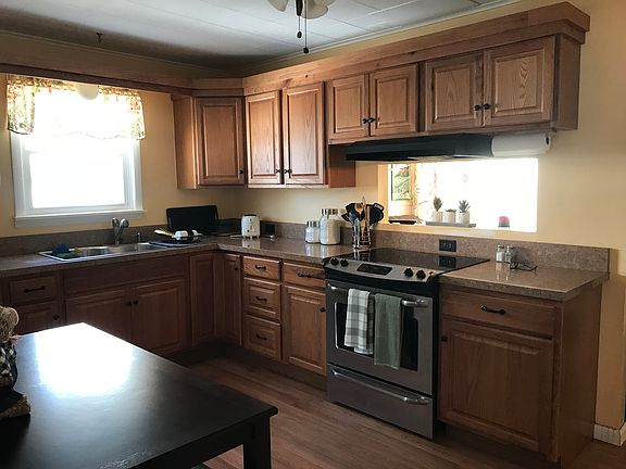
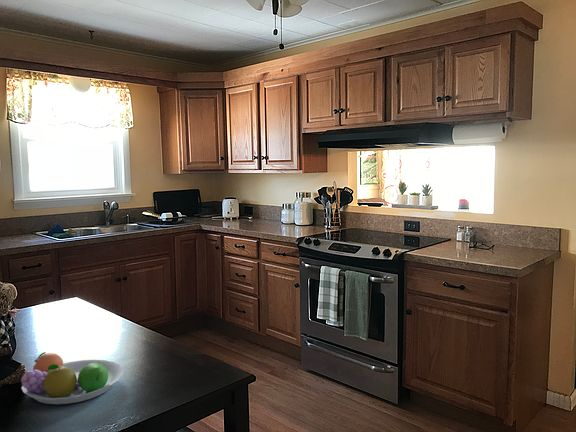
+ fruit bowl (74, 370)
